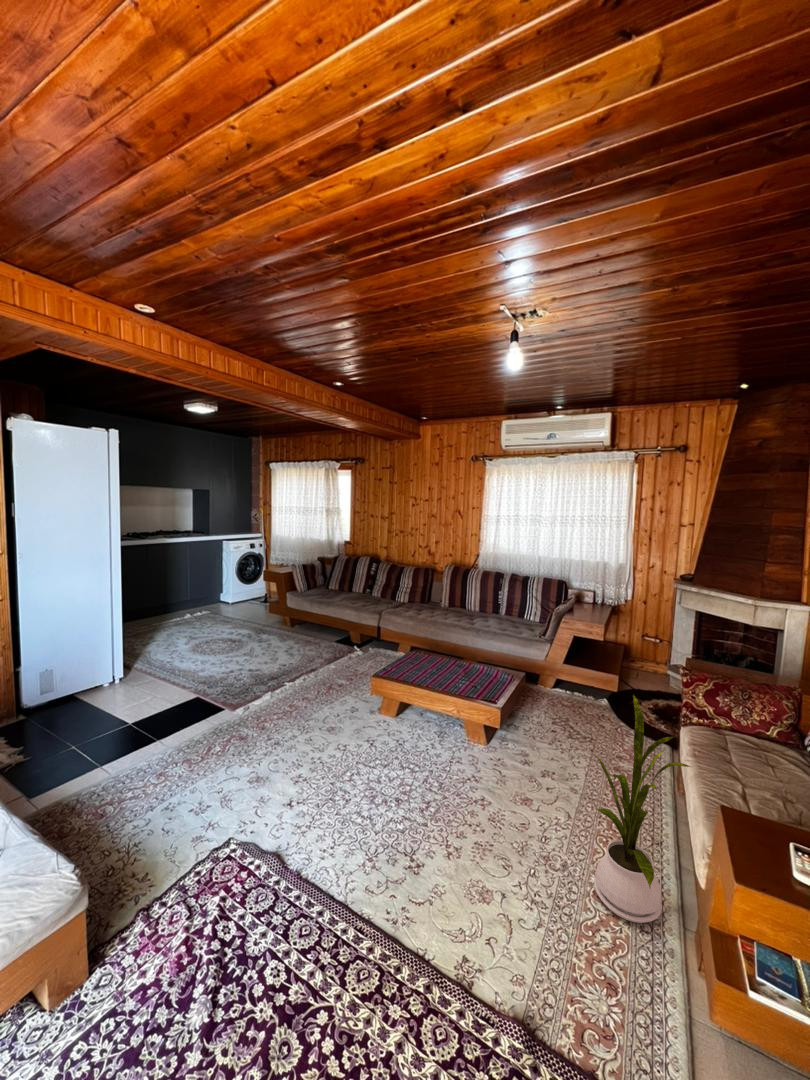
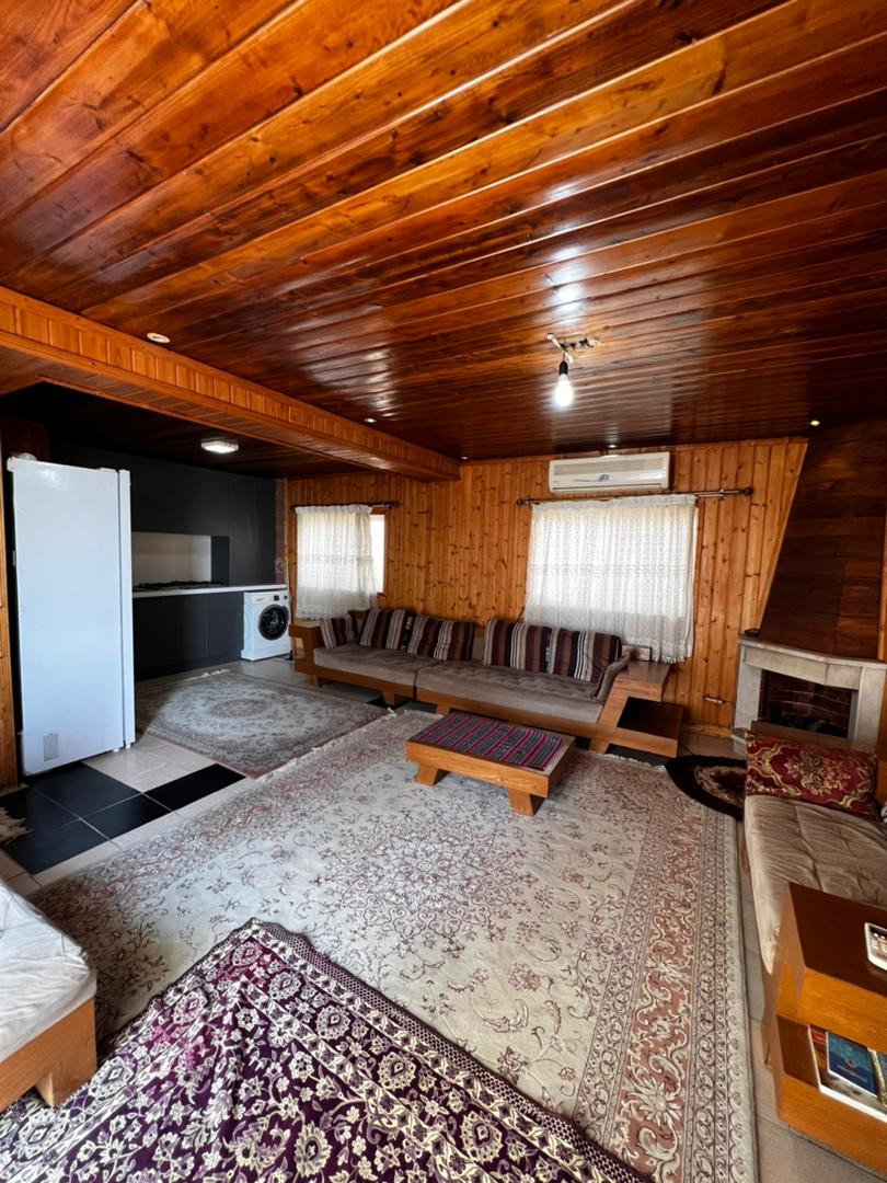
- house plant (634, 807)
